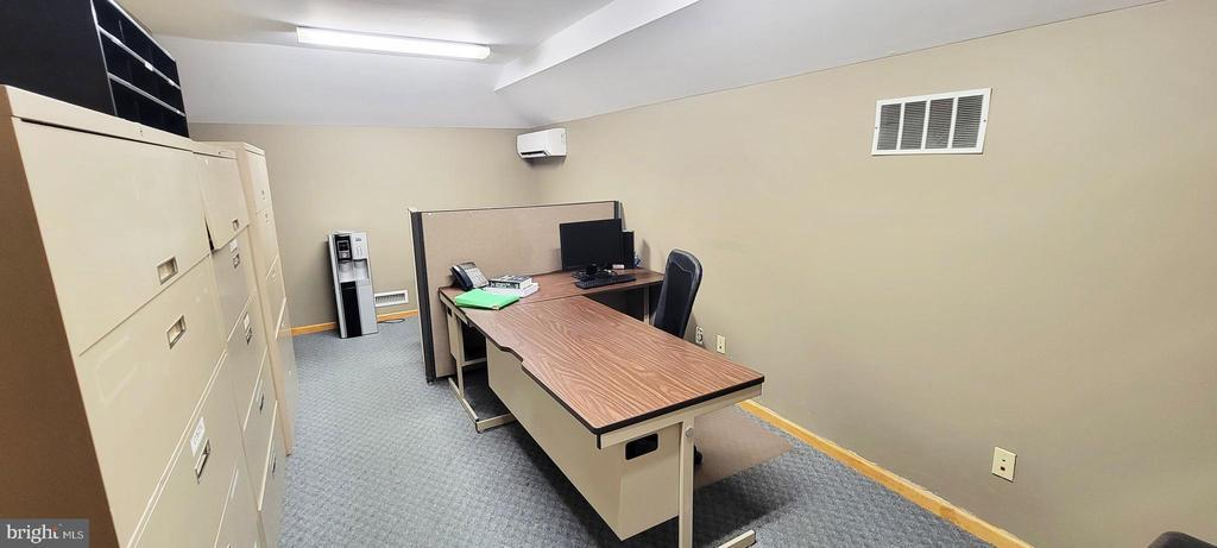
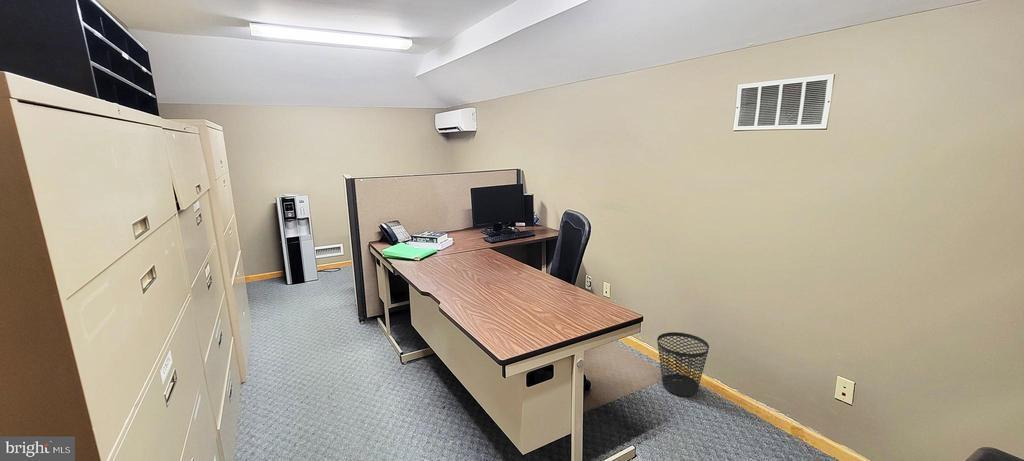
+ wastebasket (681, 365)
